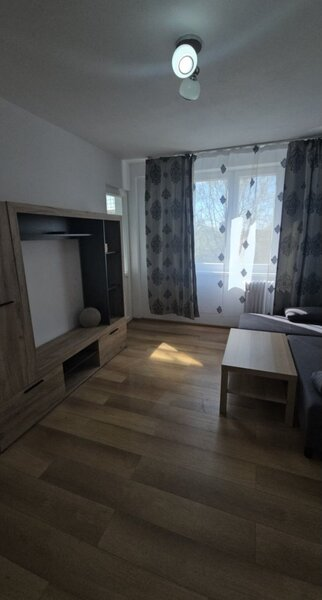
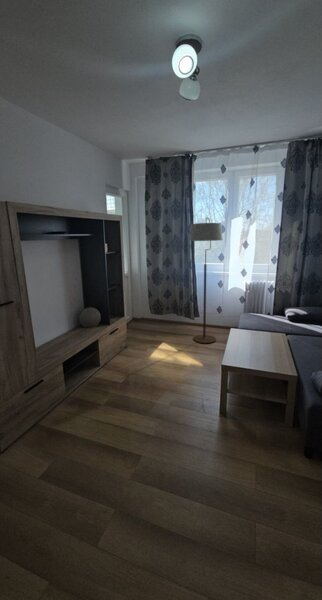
+ floor lamp (205, 280)
